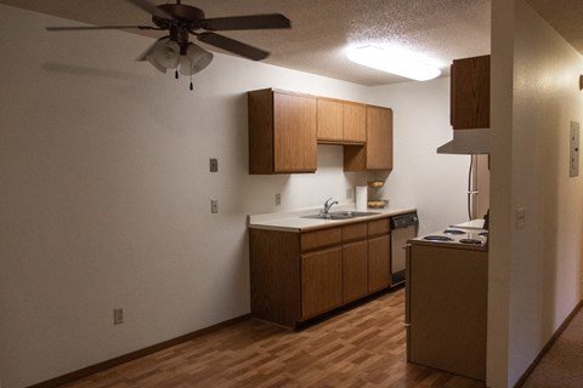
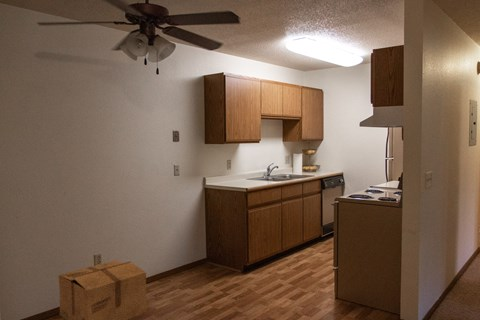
+ cardboard box (103, 291)
